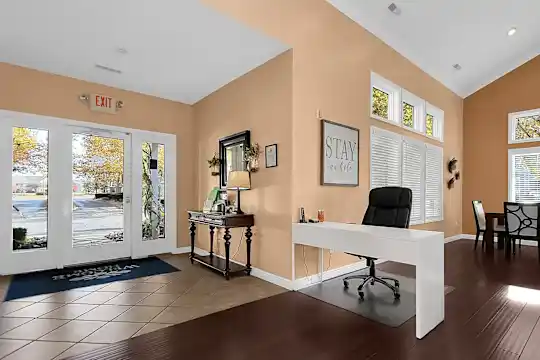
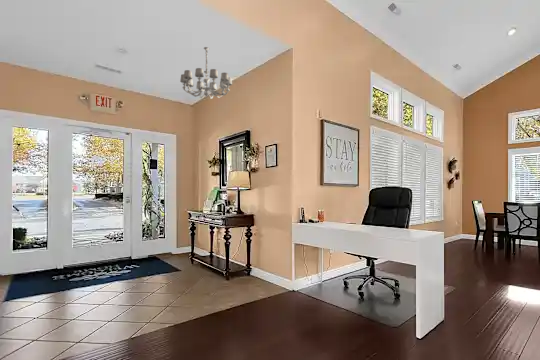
+ chandelier (206, 73)
